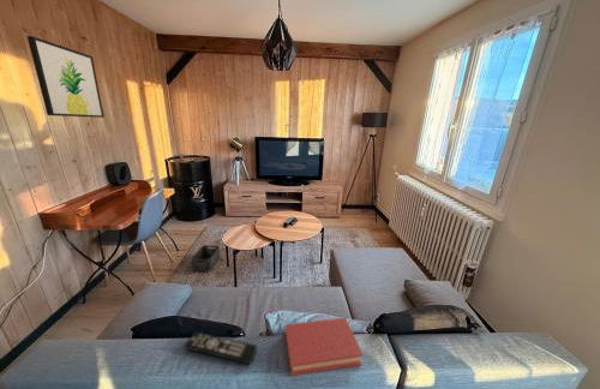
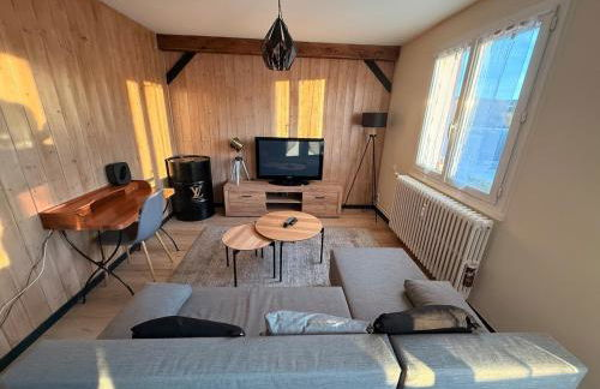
- book (320, 343)
- storage bin (206, 257)
- wall art (71, 83)
- remote control (221, 347)
